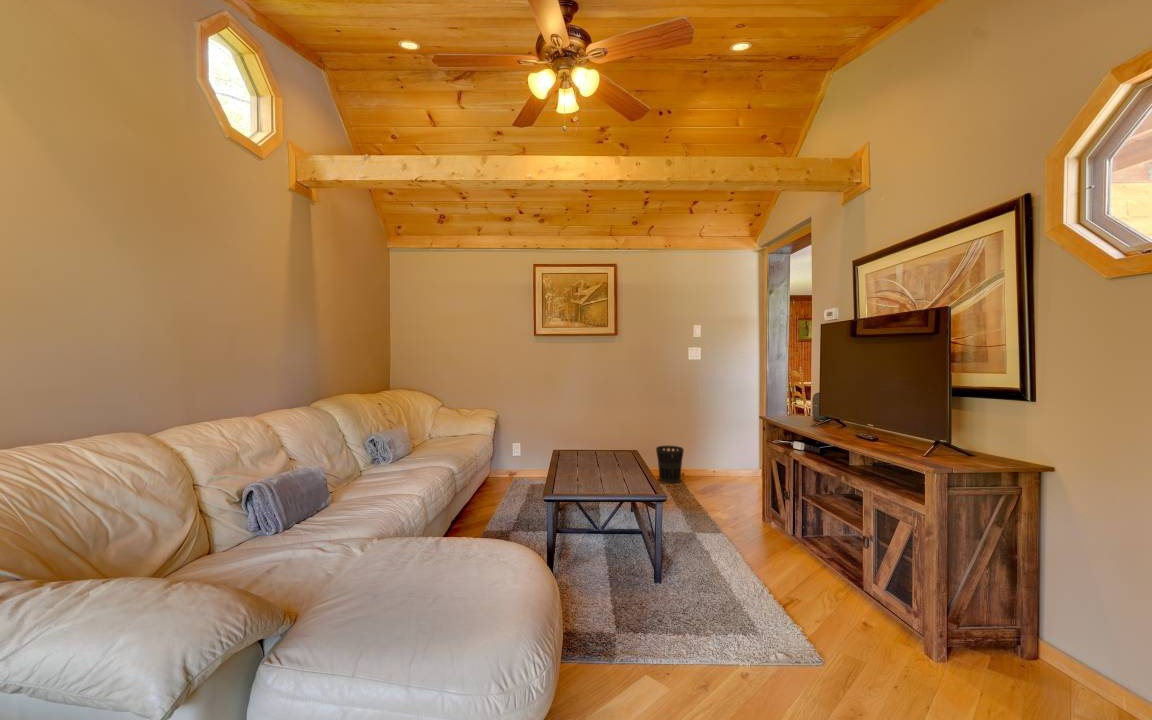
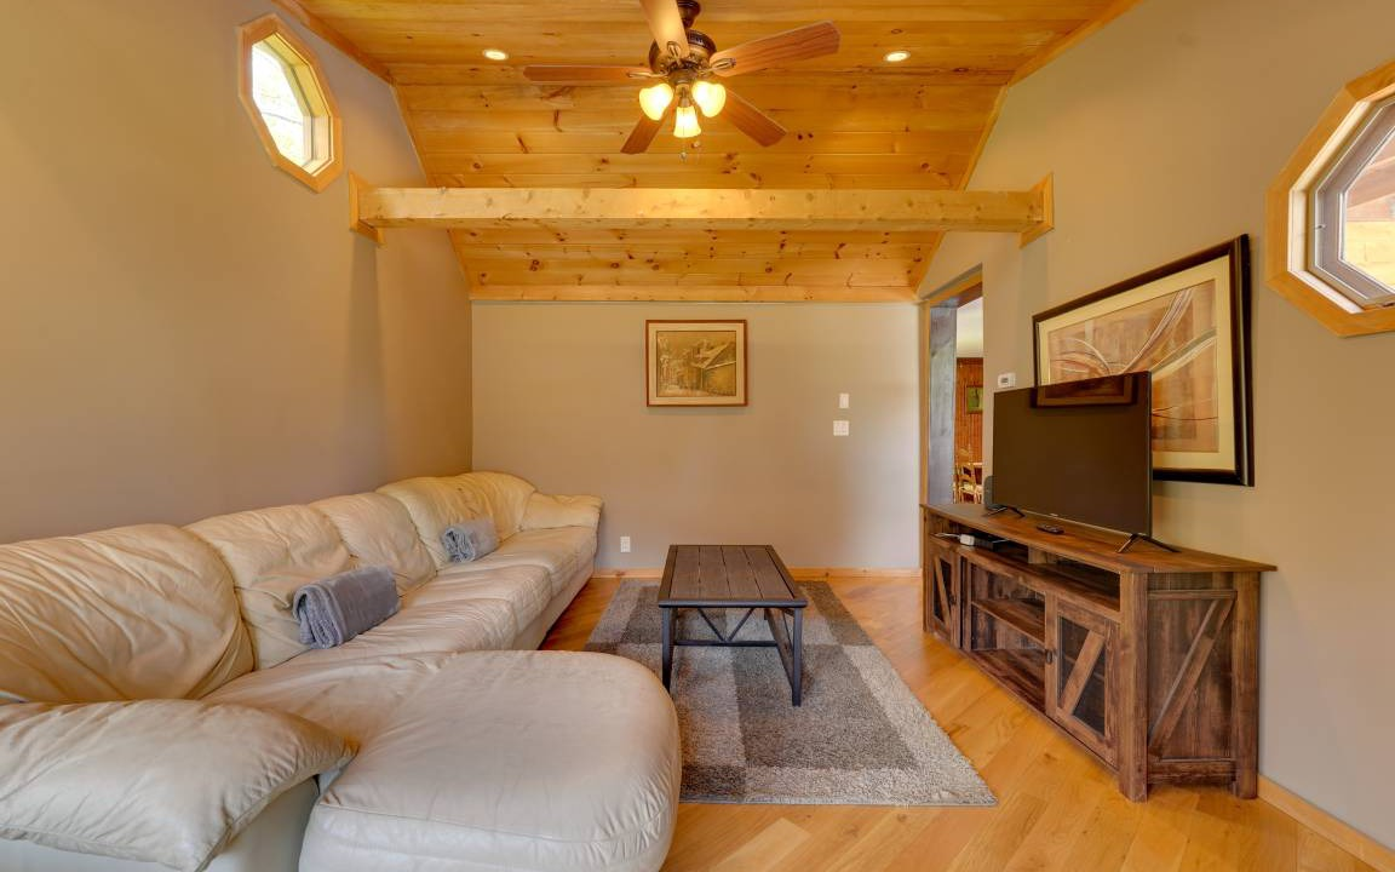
- wastebasket (669, 464)
